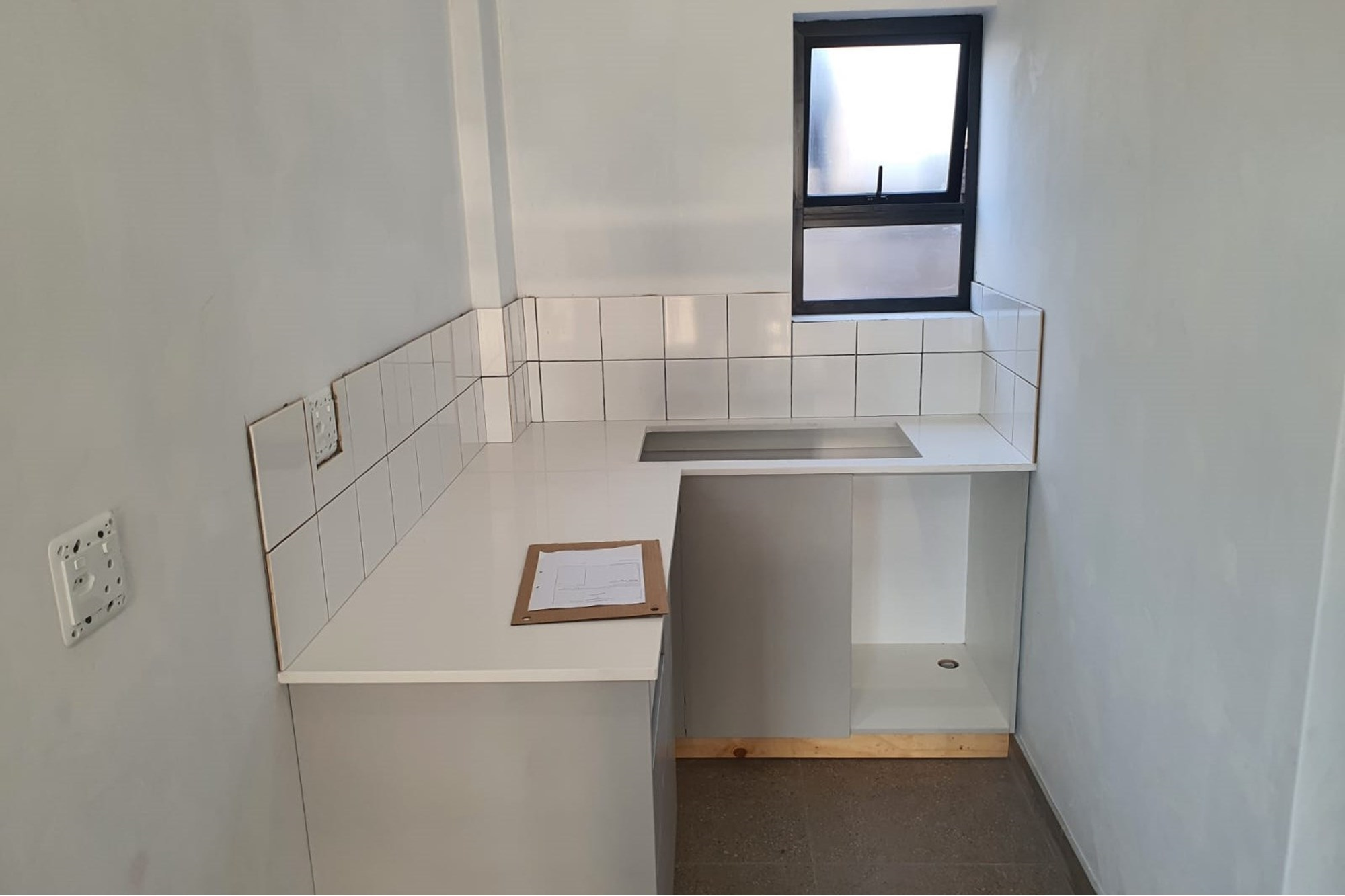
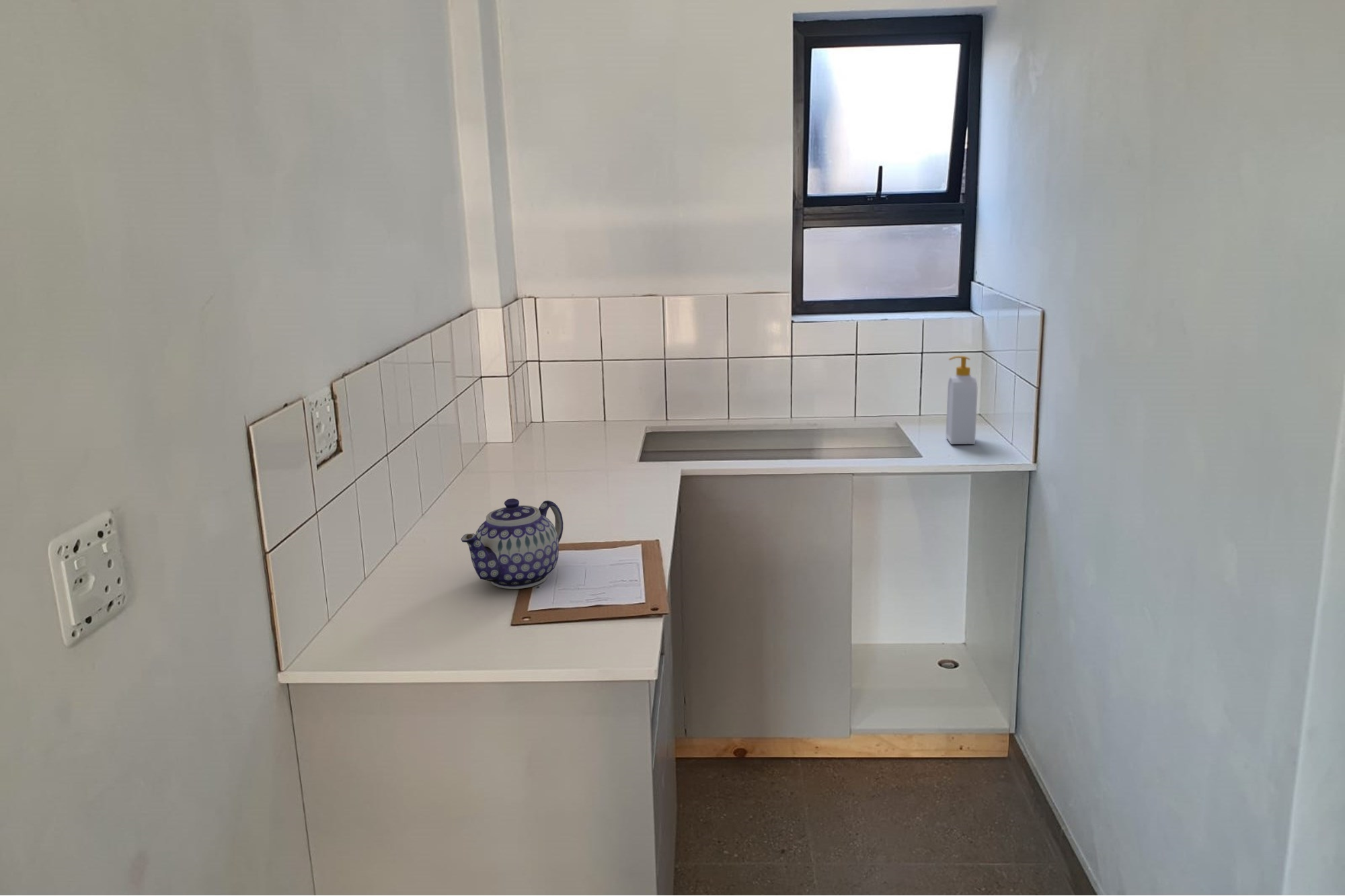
+ soap bottle (960, 399)
+ teapot (515, 539)
